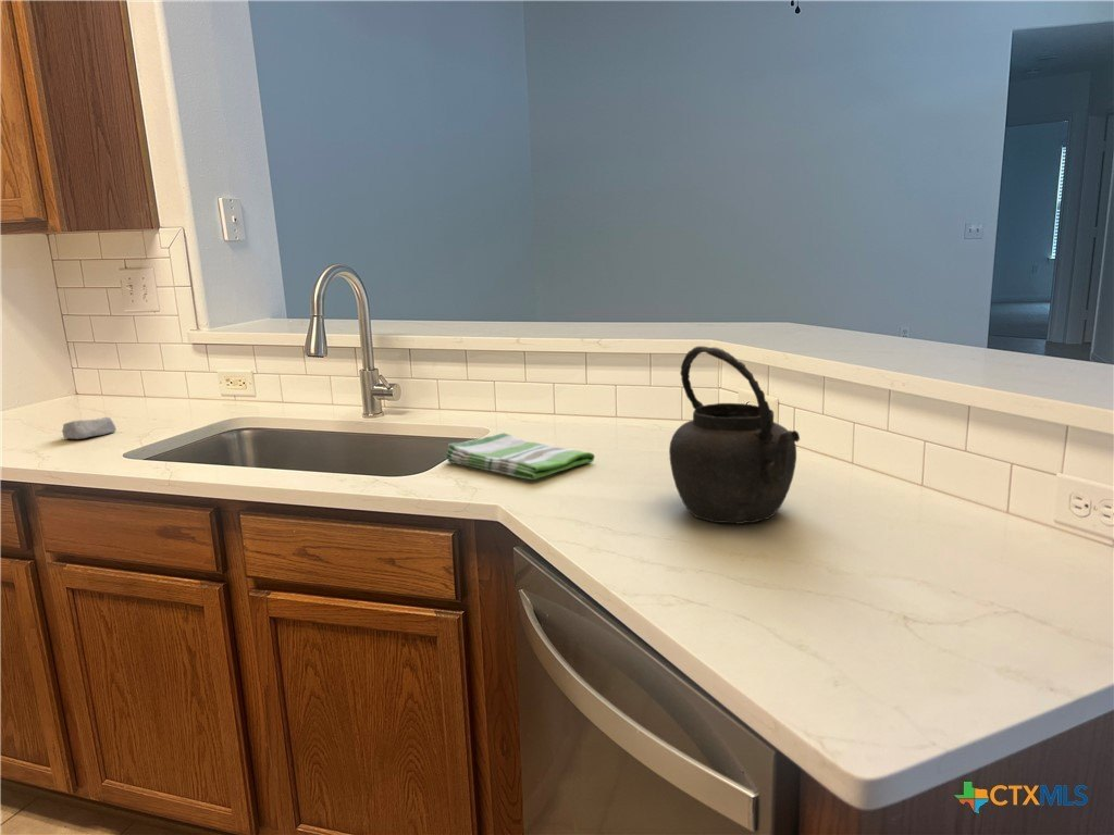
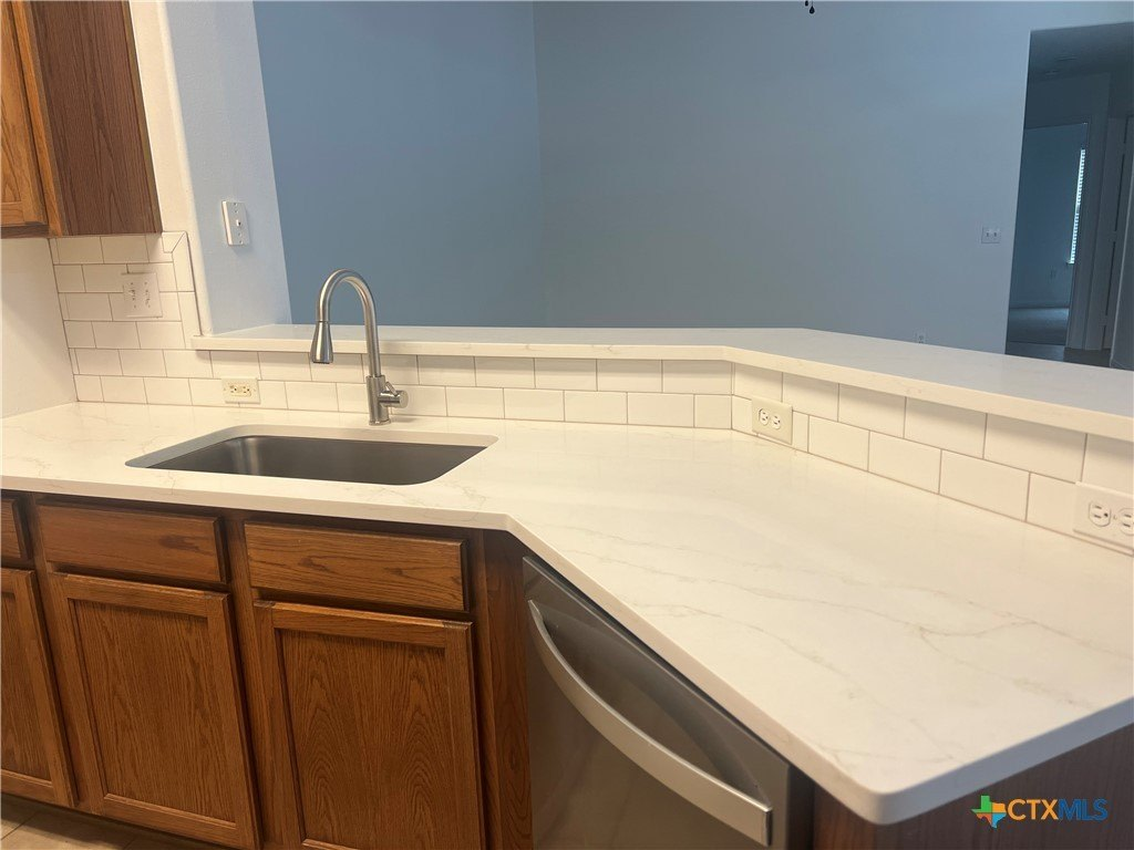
- soap bar (89, 425)
- dish towel (519, 452)
- kettle (738, 433)
